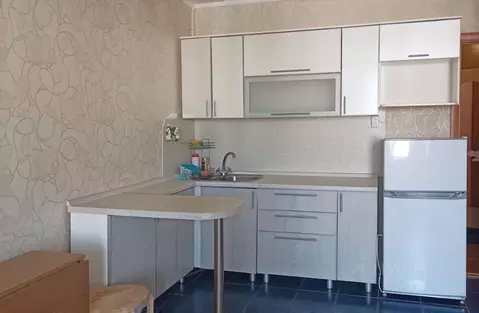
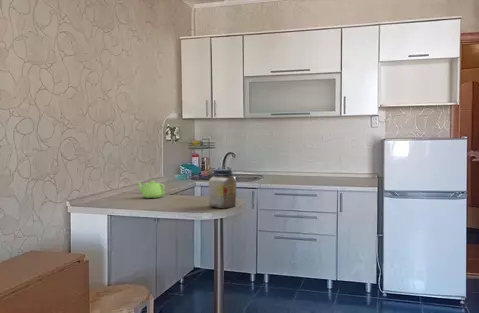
+ jar (222, 188)
+ teapot (150, 189)
